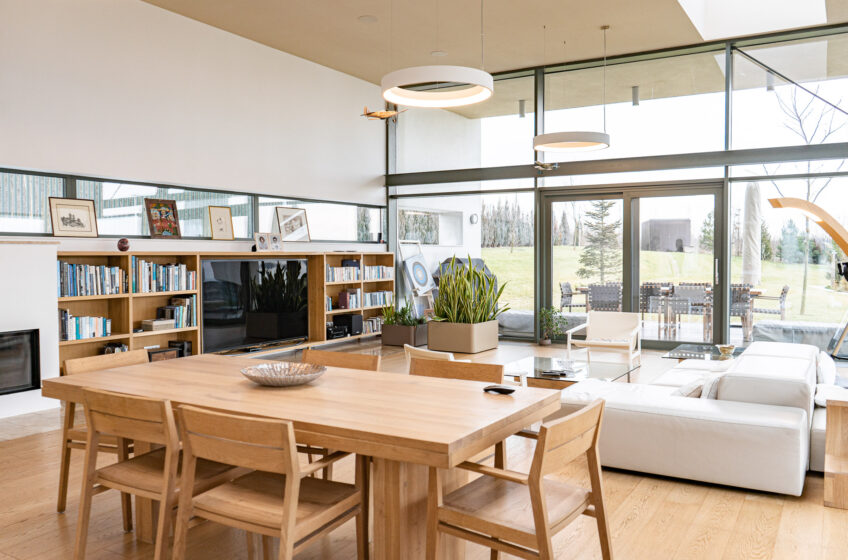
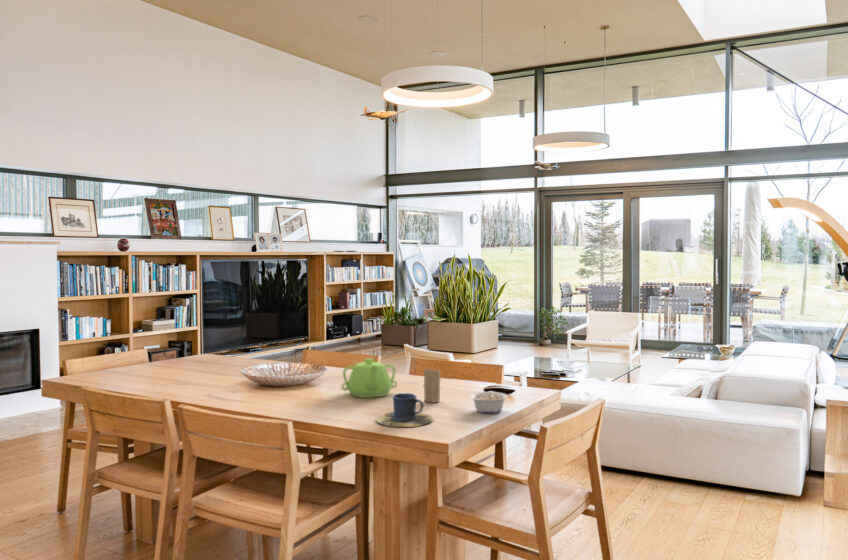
+ cup (404, 407)
+ legume (488, 401)
+ candle (432, 384)
+ teapot (370, 377)
